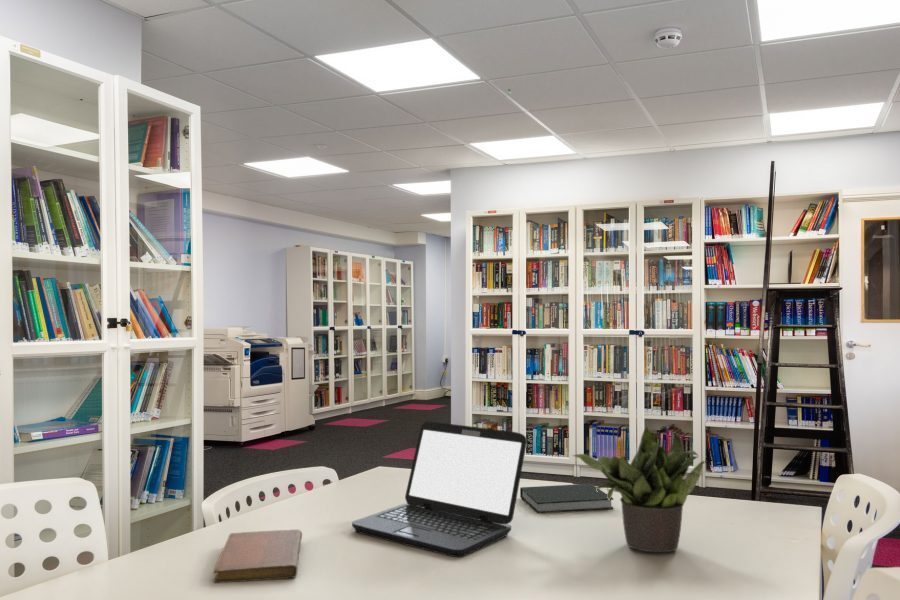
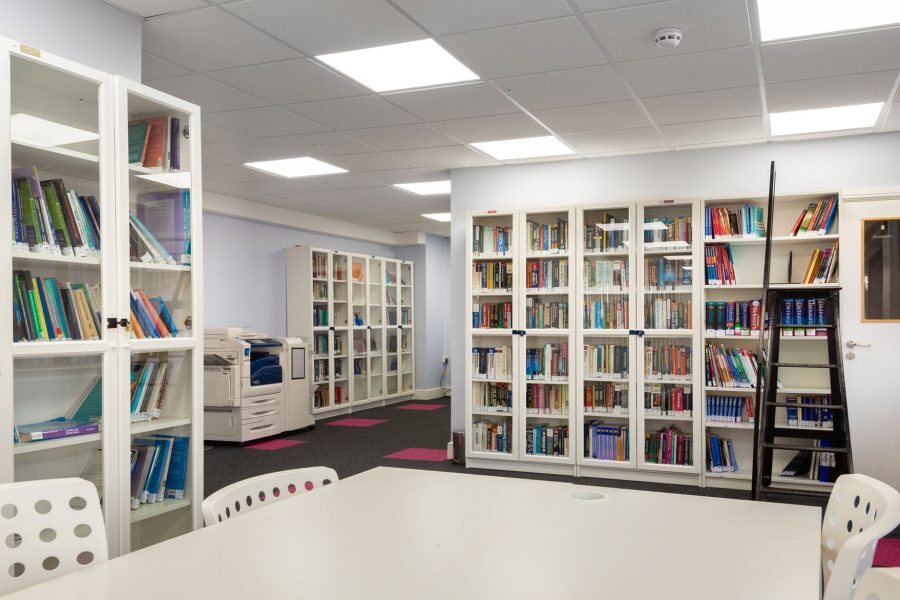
- laptop (439, 482)
- book (565, 497)
- potted plant (636, 484)
- notebook (261, 553)
